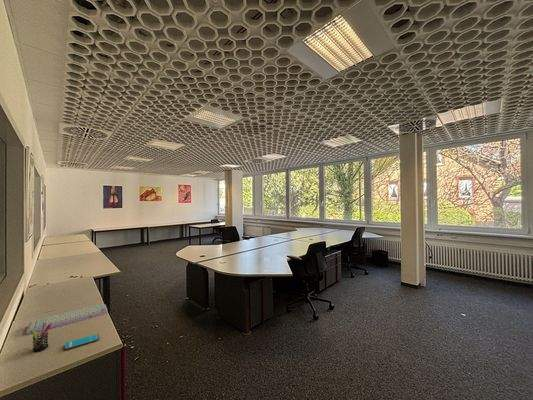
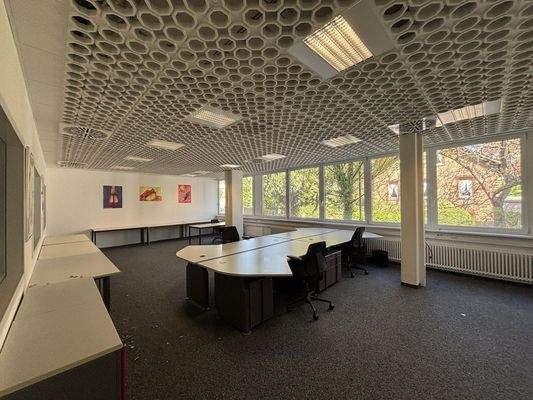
- keyboard (70, 316)
- smartphone (82, 341)
- pen holder (38, 336)
